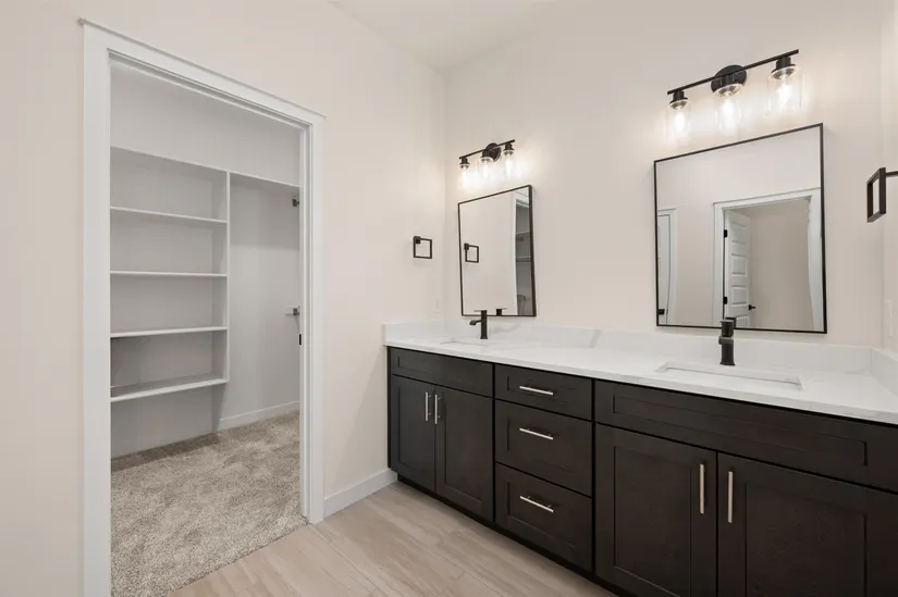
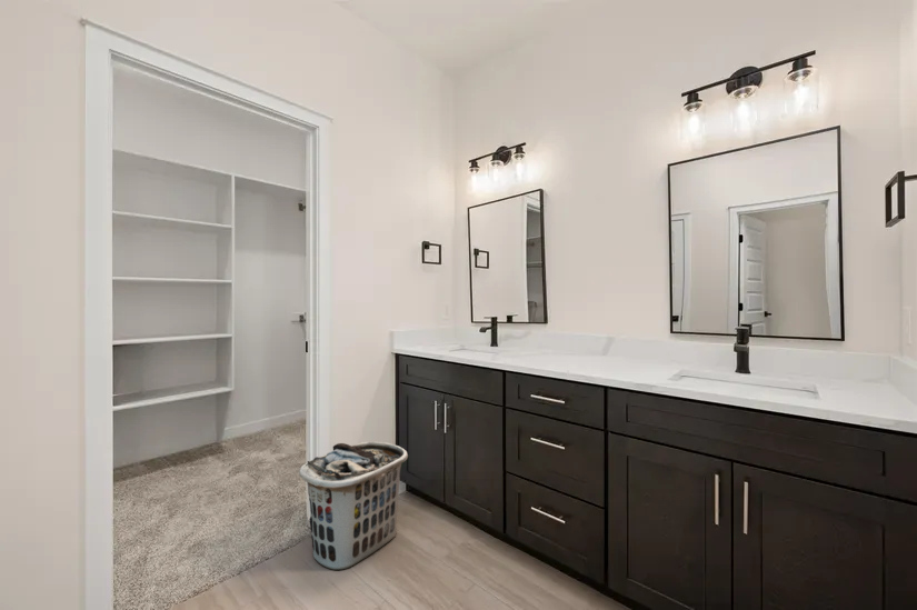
+ clothes hamper (356, 492)
